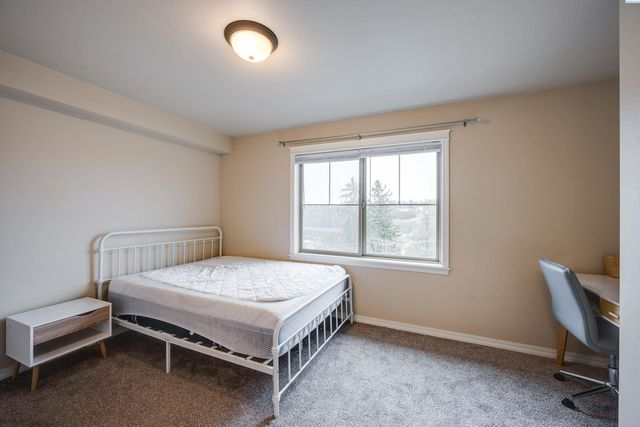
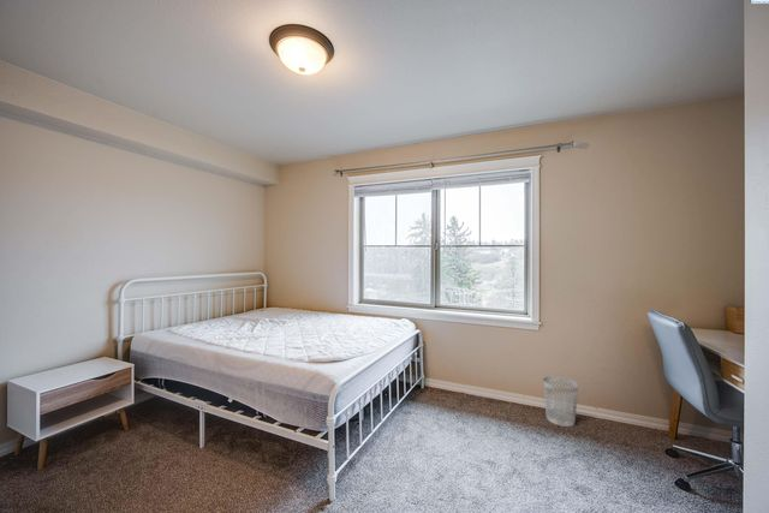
+ wastebasket (560, 400)
